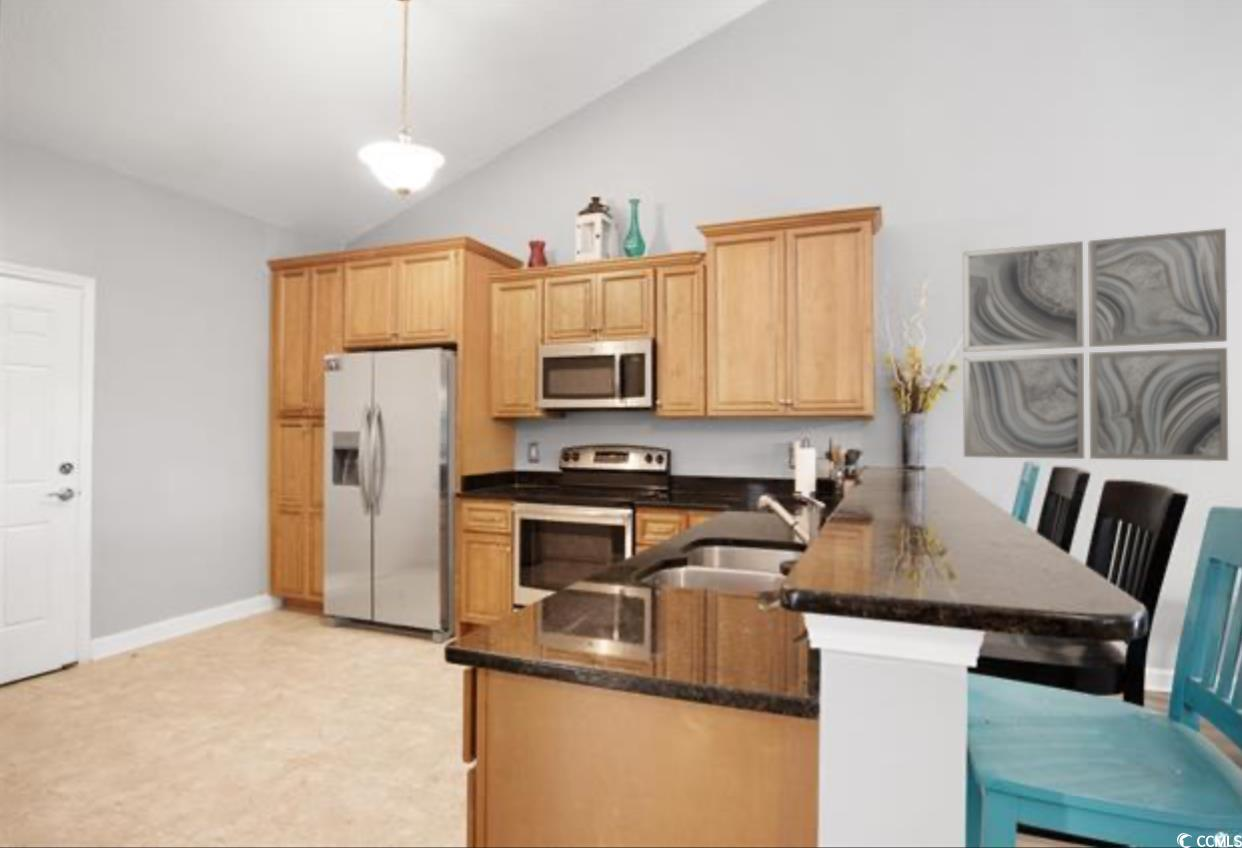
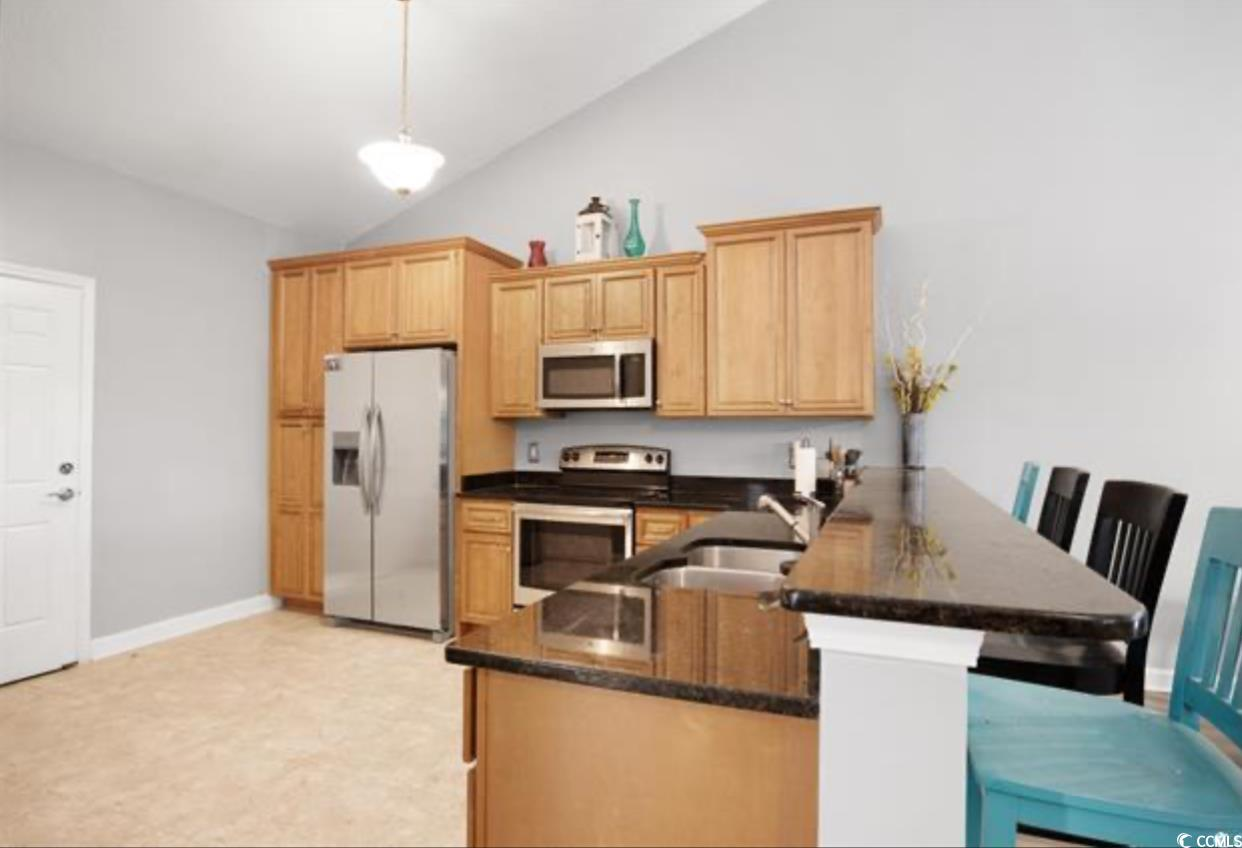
- wall art (1083, 346)
